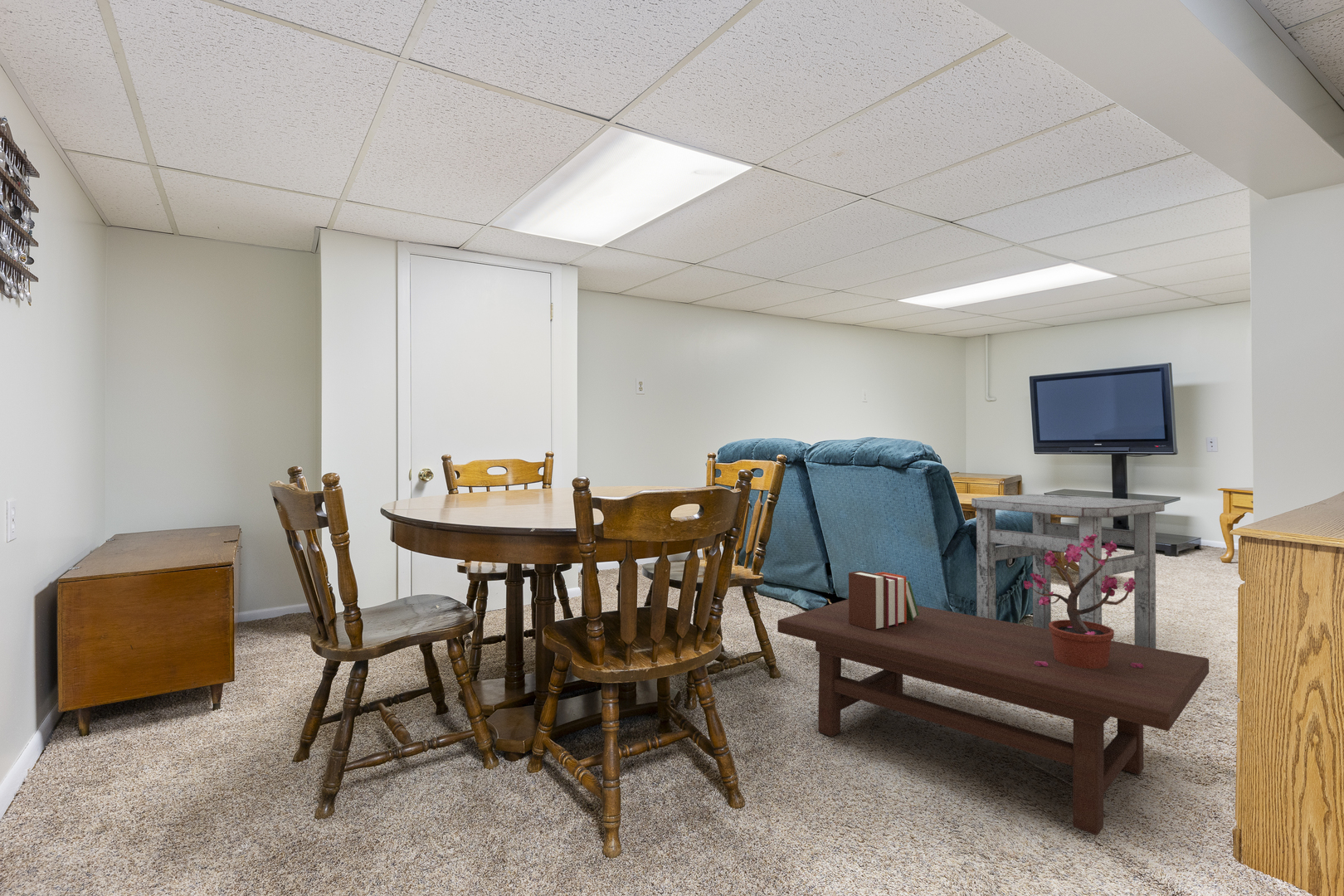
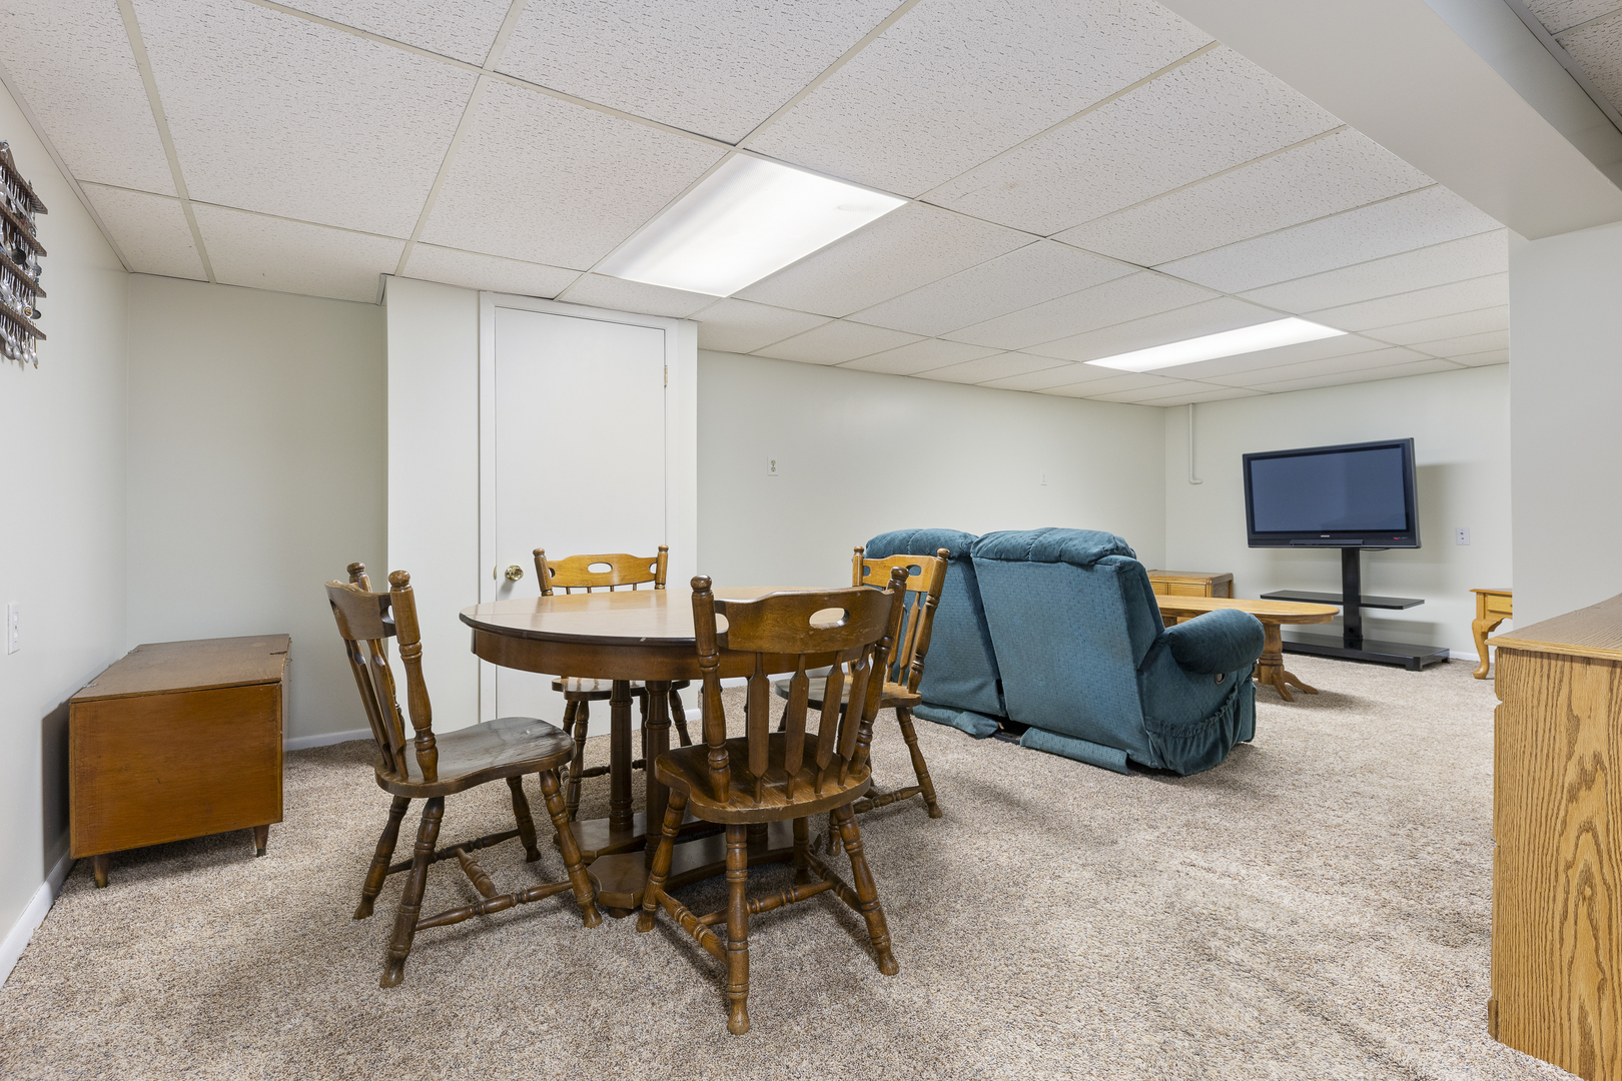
- potted plant (1077, 597)
- coffee table (971, 692)
- side table (1050, 581)
- books (886, 596)
